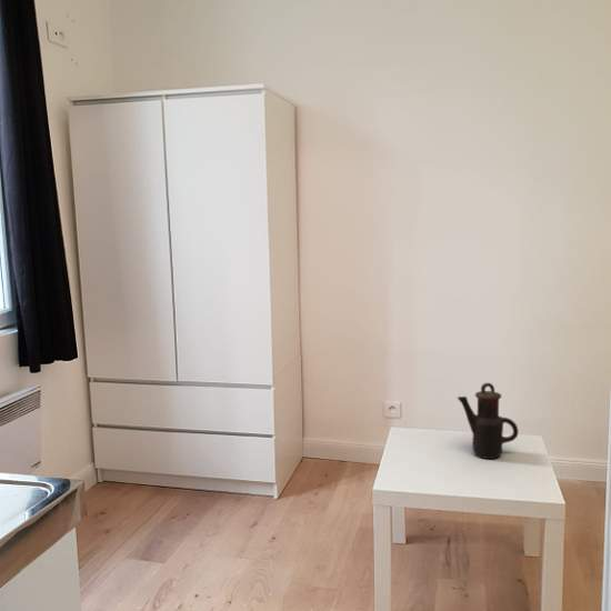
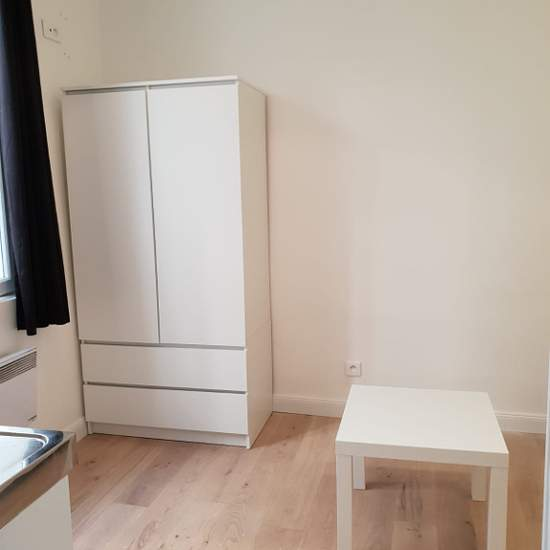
- teapot (487, 419)
